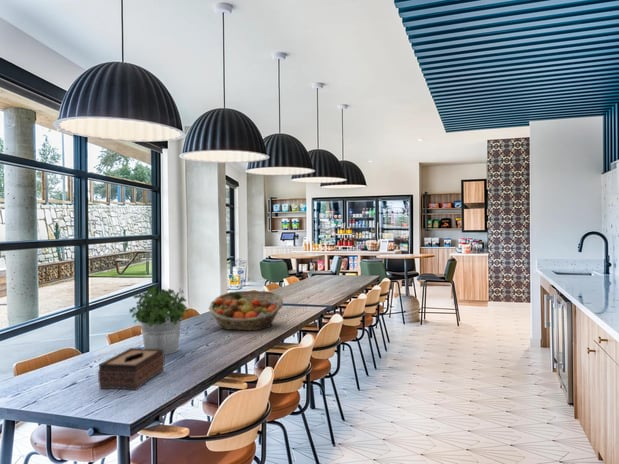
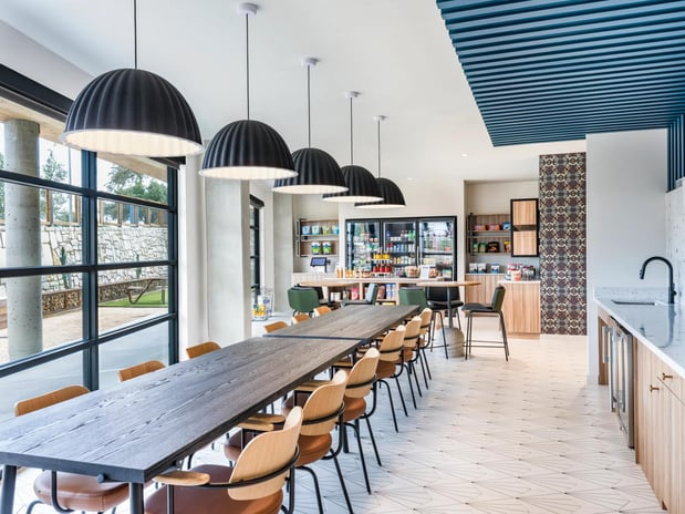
- fruit basket (246, 309)
- tissue box (133, 367)
- potted plant (159, 319)
